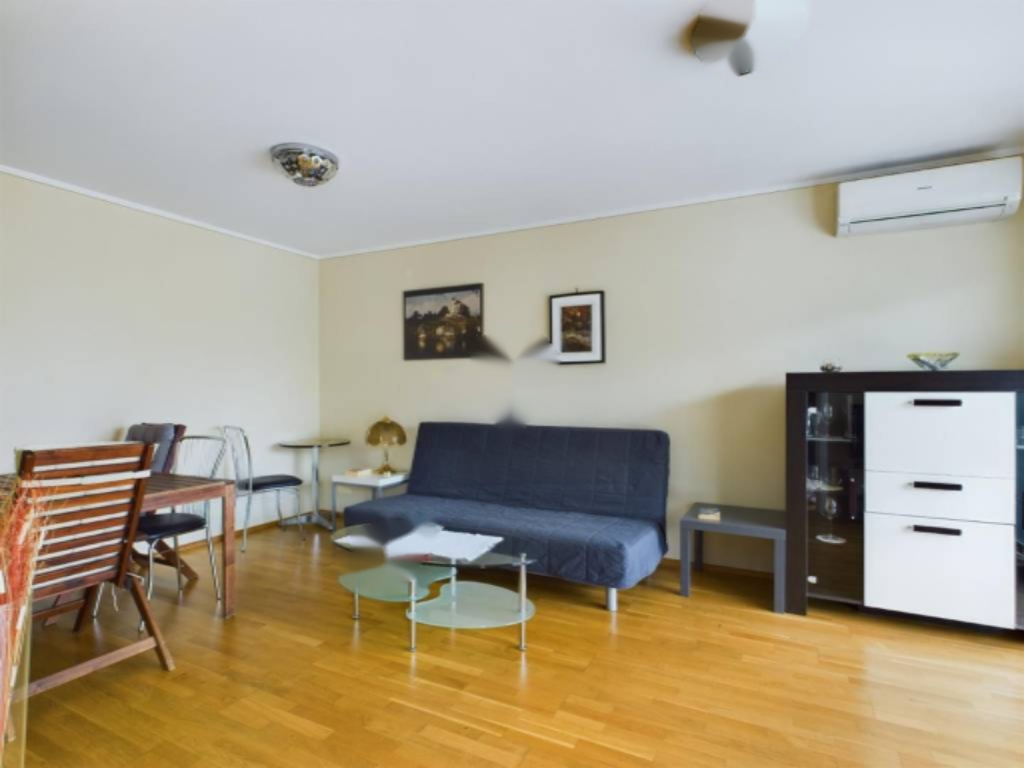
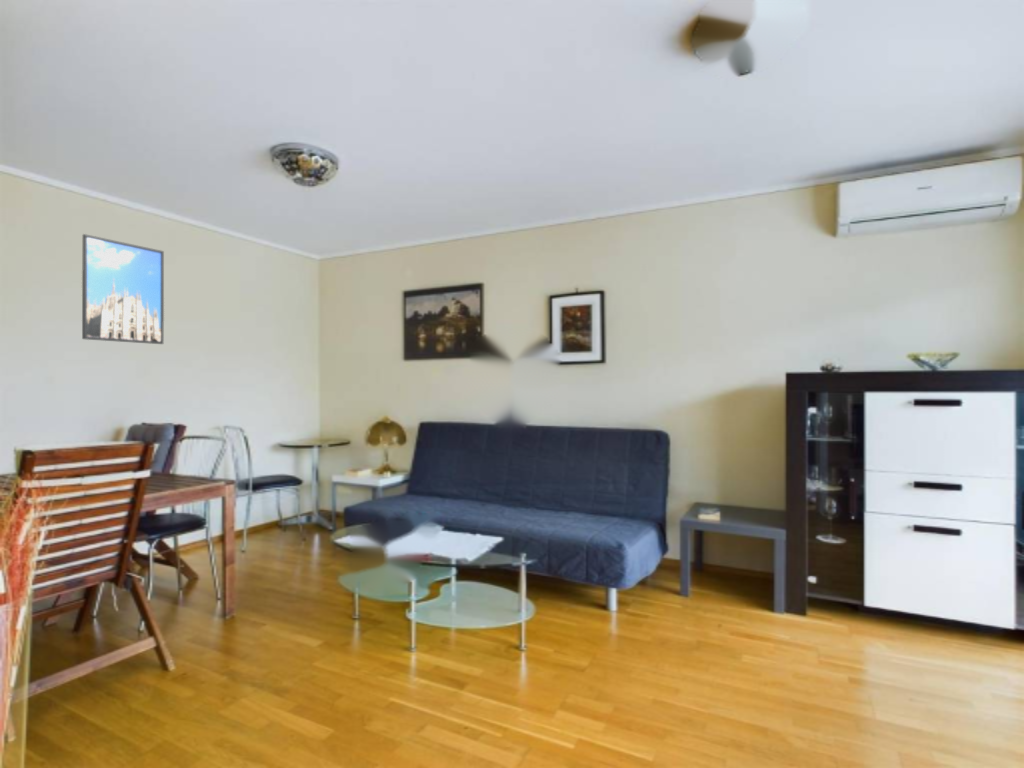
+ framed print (125, 292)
